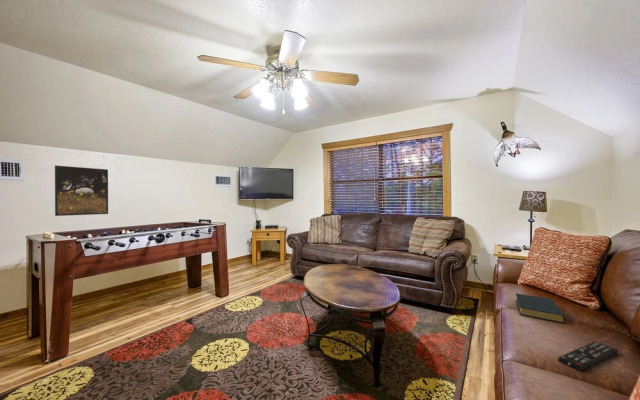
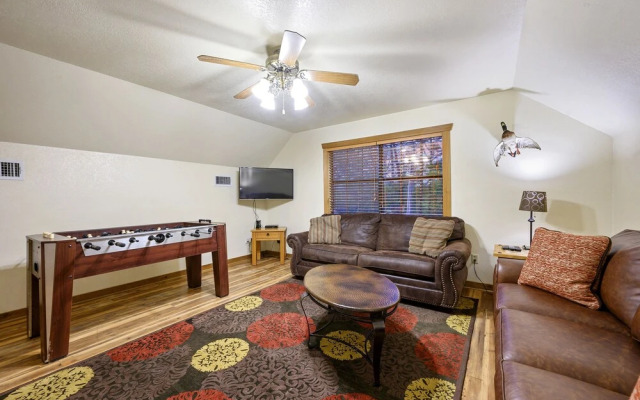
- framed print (83, 191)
- remote control (588, 354)
- hardback book (537, 306)
